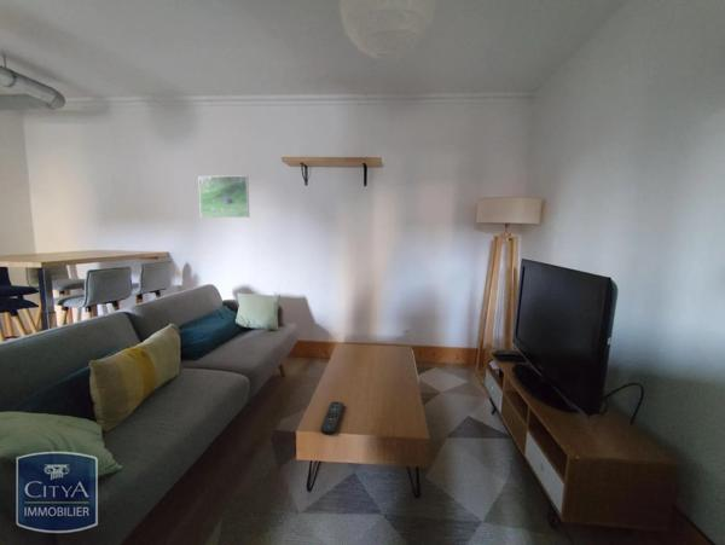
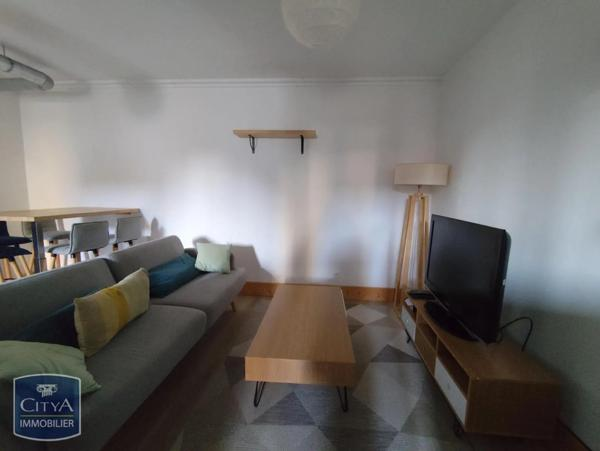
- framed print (224, 197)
- remote control (332, 416)
